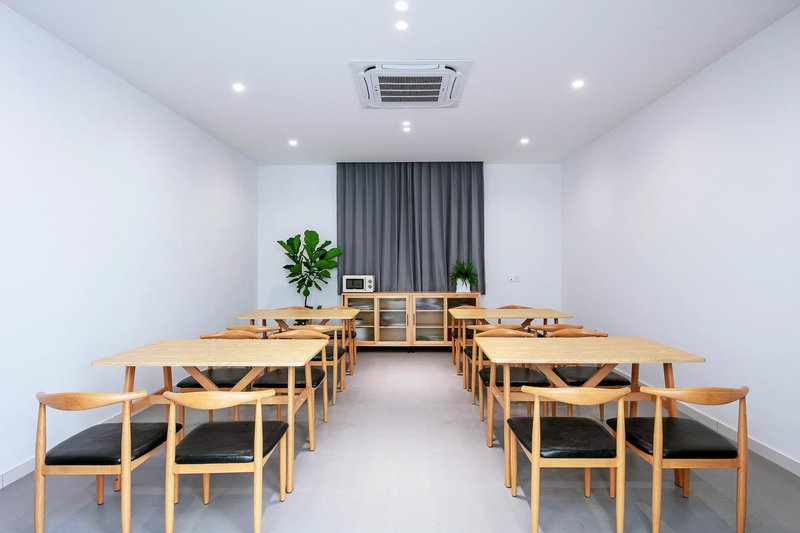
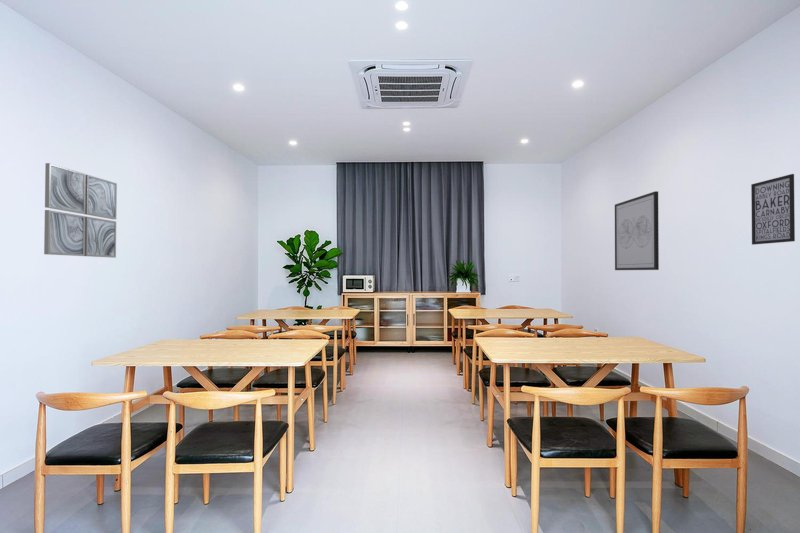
+ wall art (634, 234)
+ wall art (771, 211)
+ wall art (84, 216)
